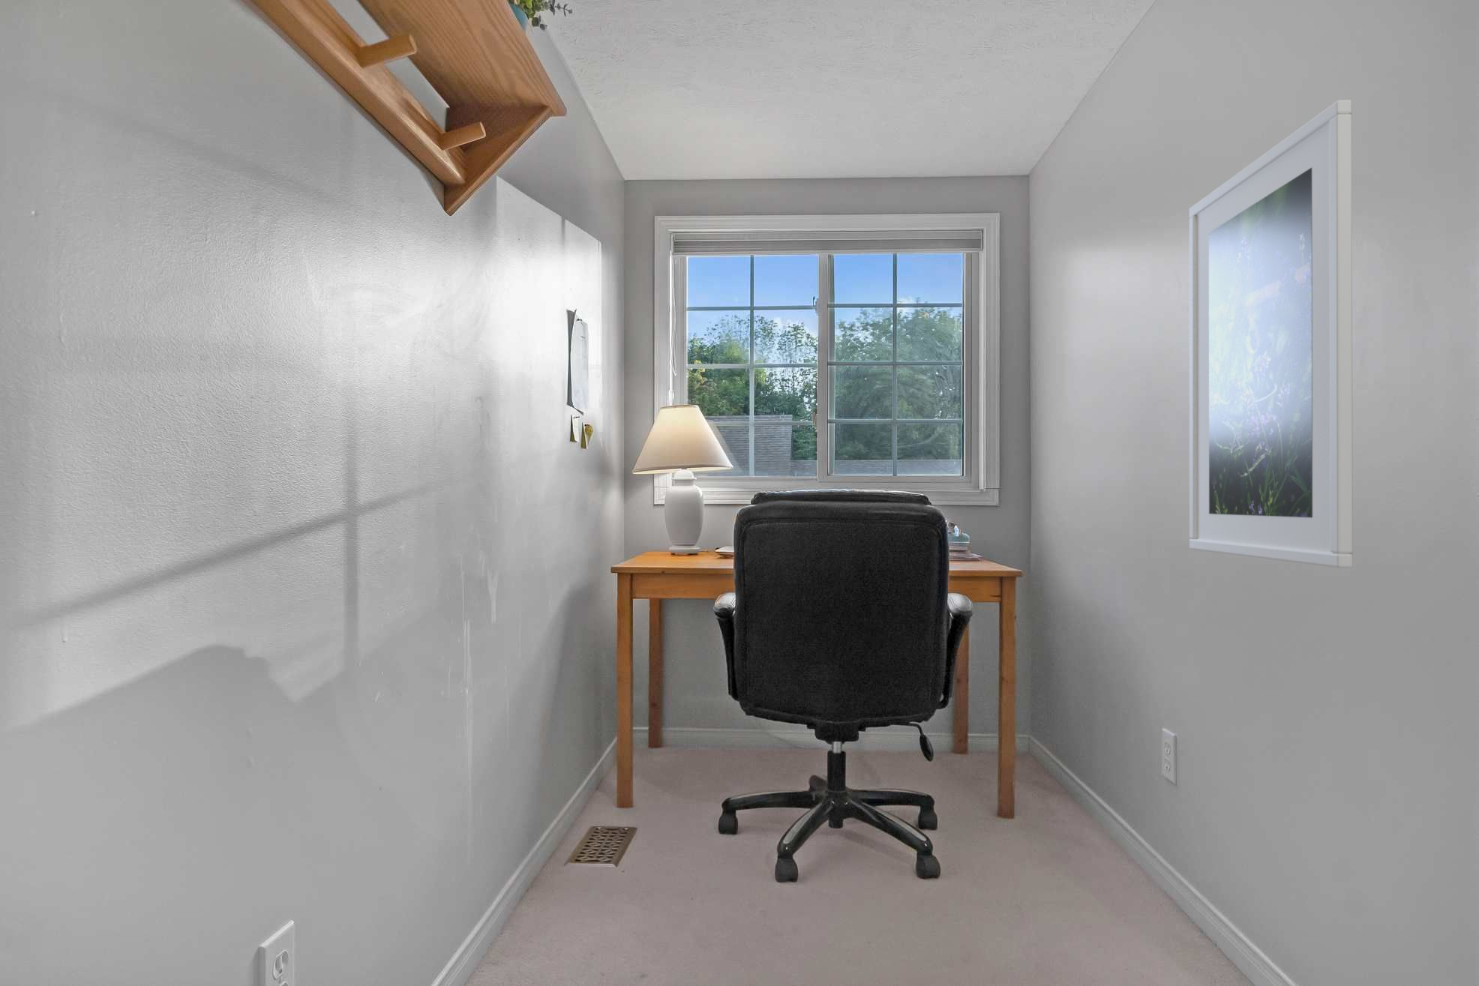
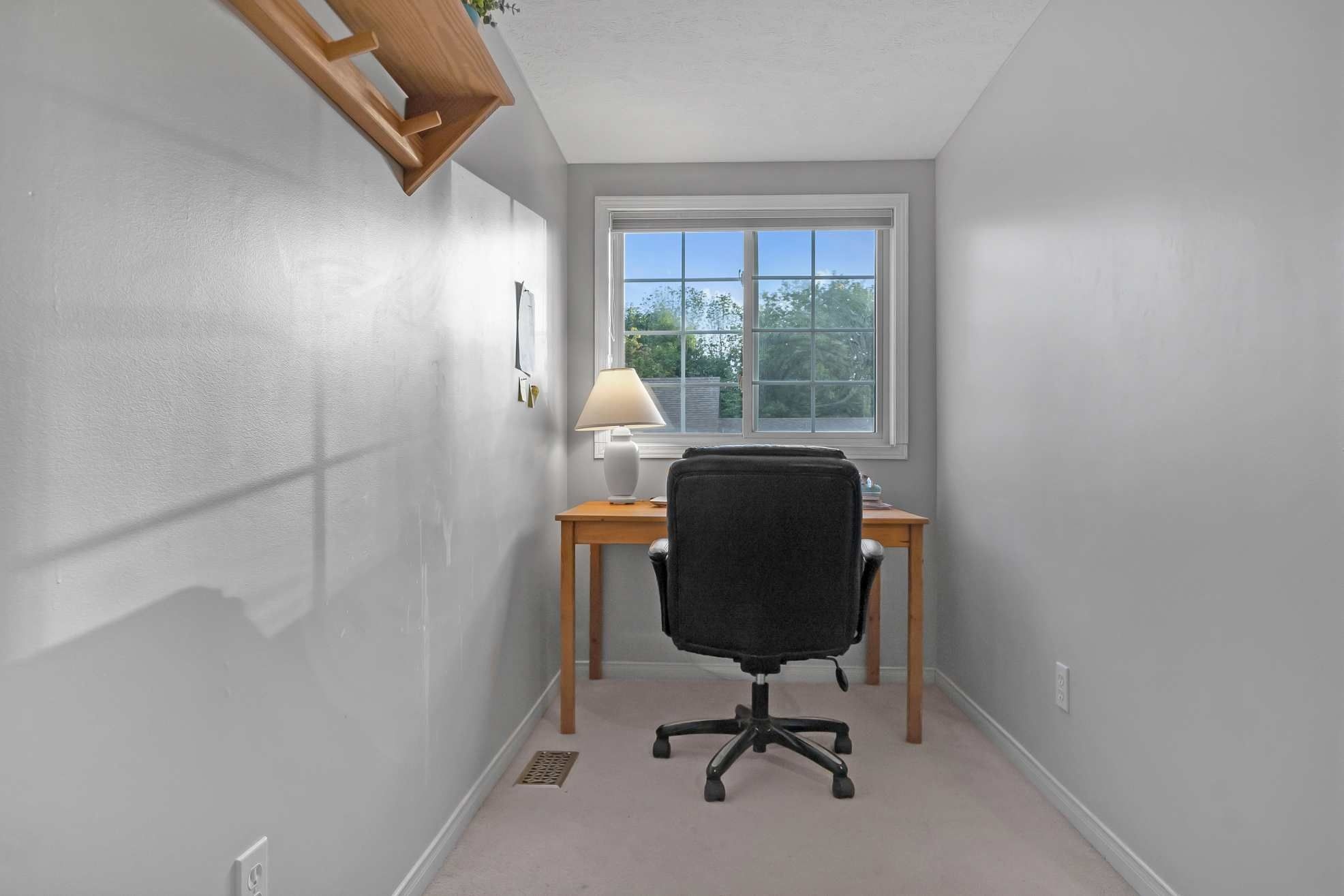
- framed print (1258, 359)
